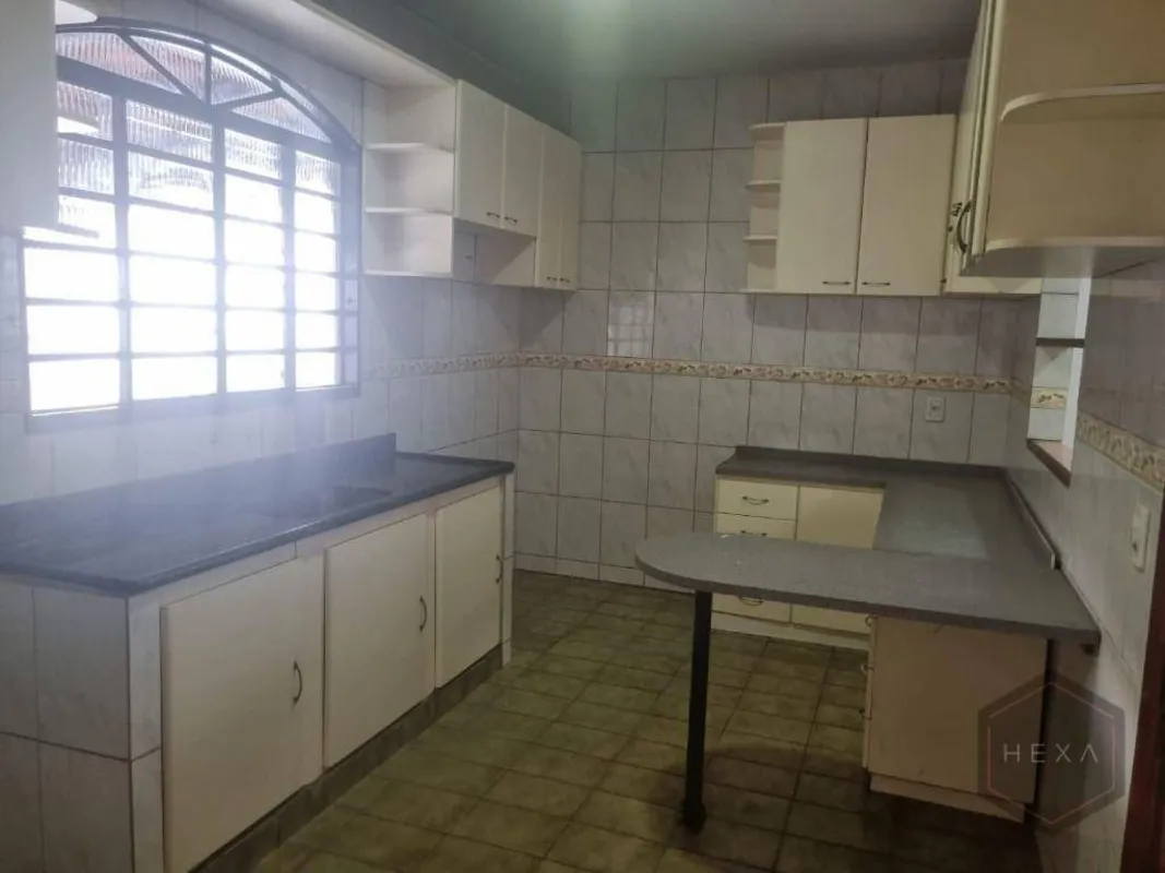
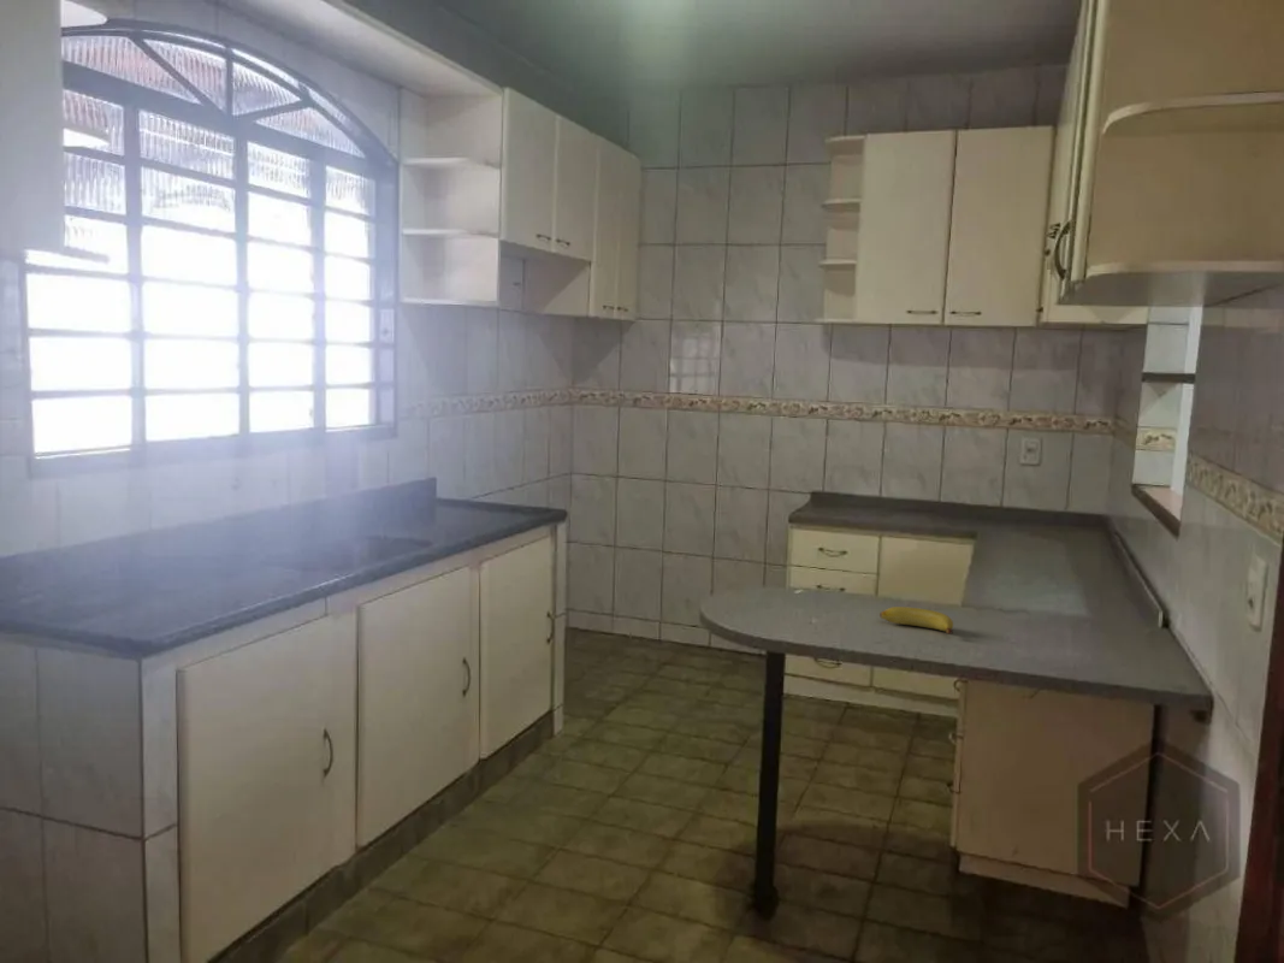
+ banana (917, 620)
